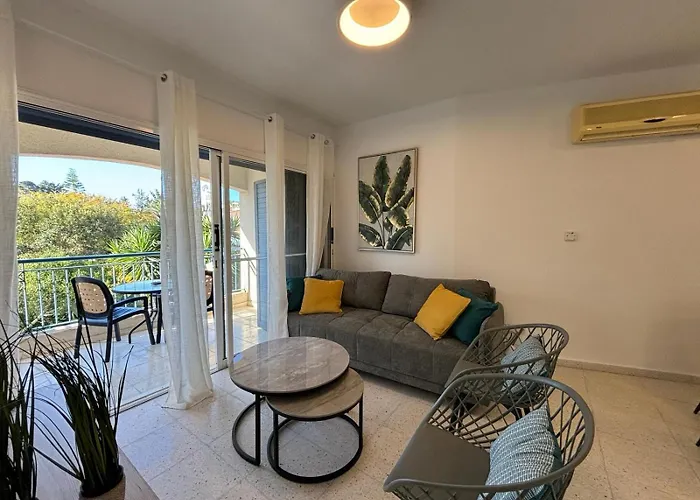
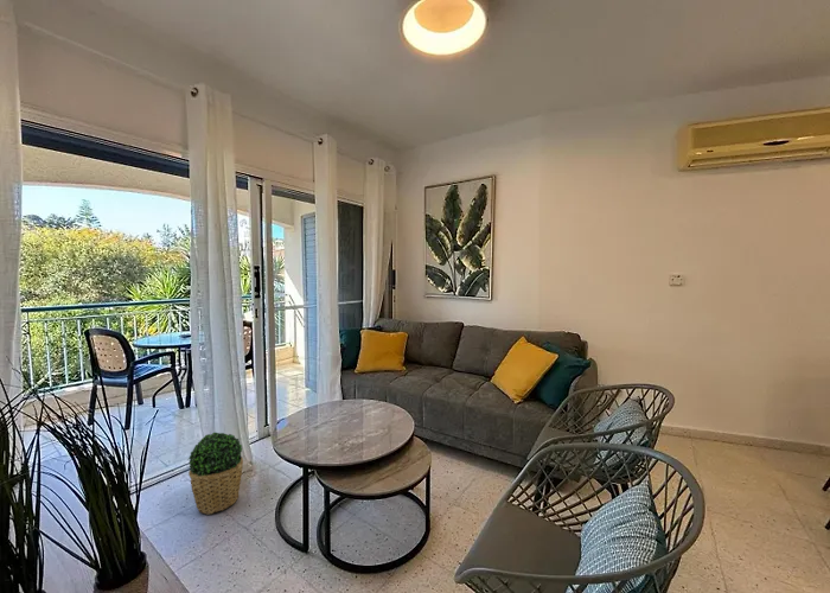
+ potted plant (216, 468)
